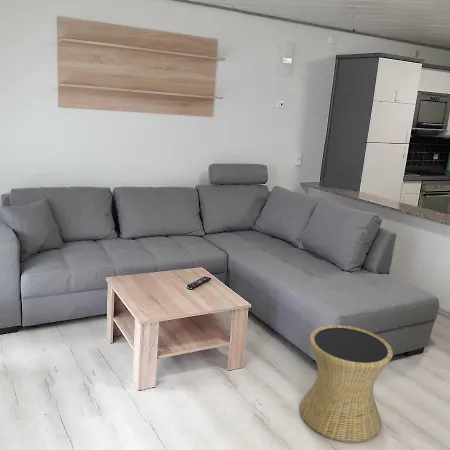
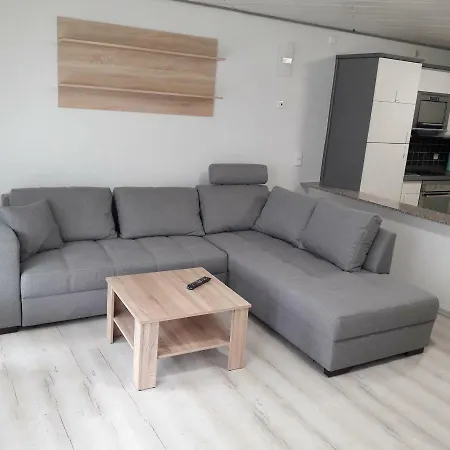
- side table (345, 380)
